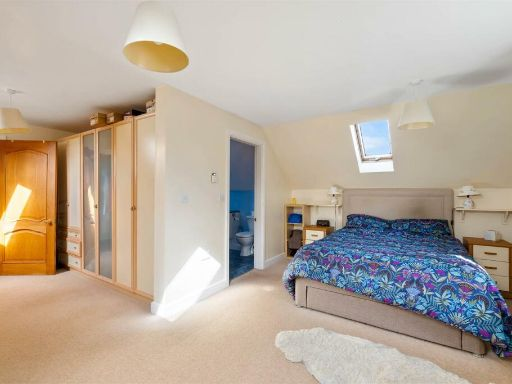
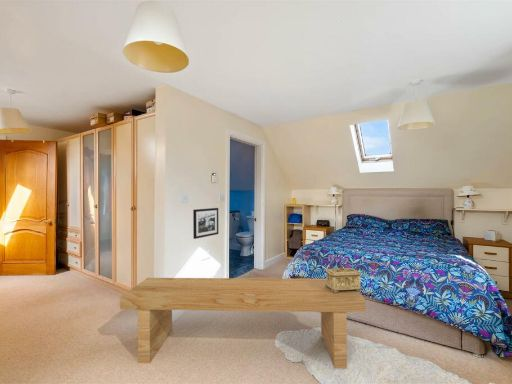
+ bench (243, 310)
+ decorative box (343, 277)
+ picture frame (206, 222)
